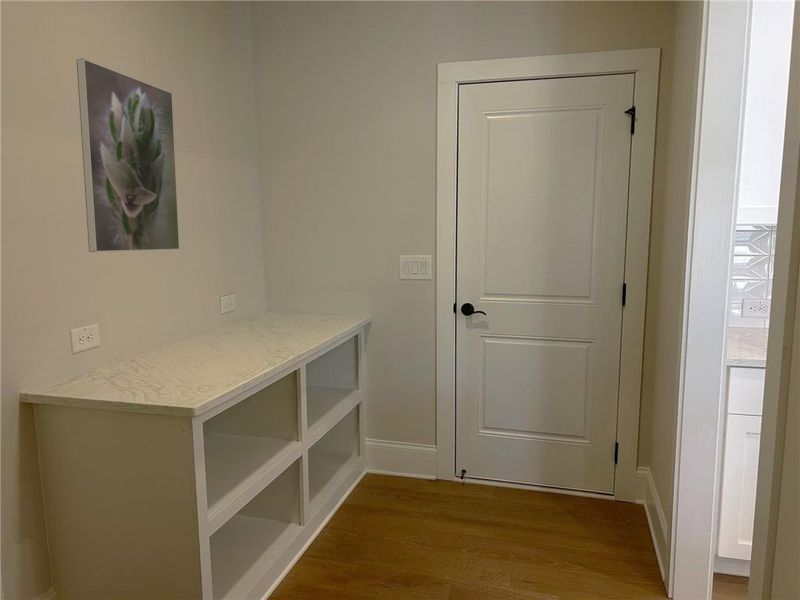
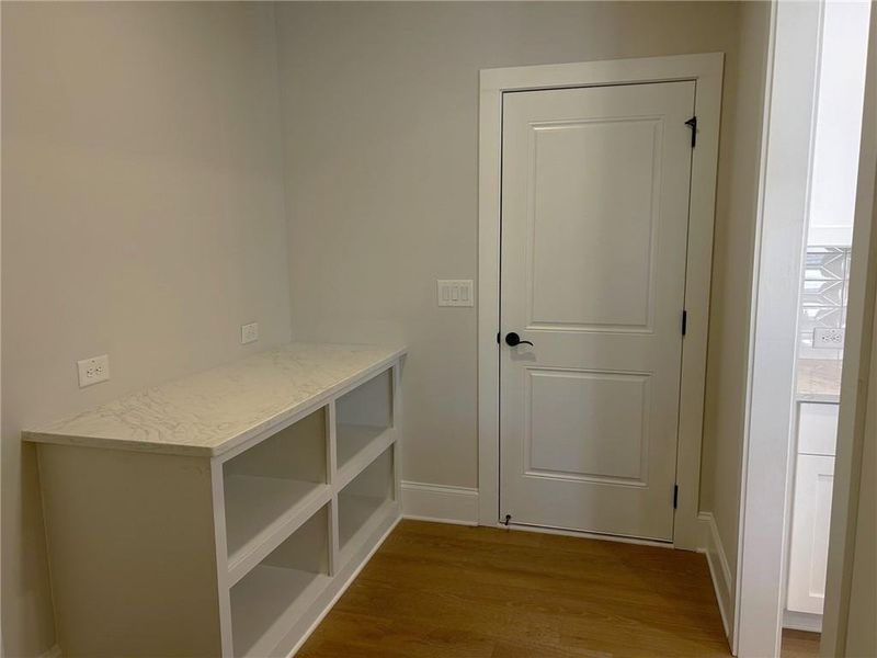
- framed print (134, 165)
